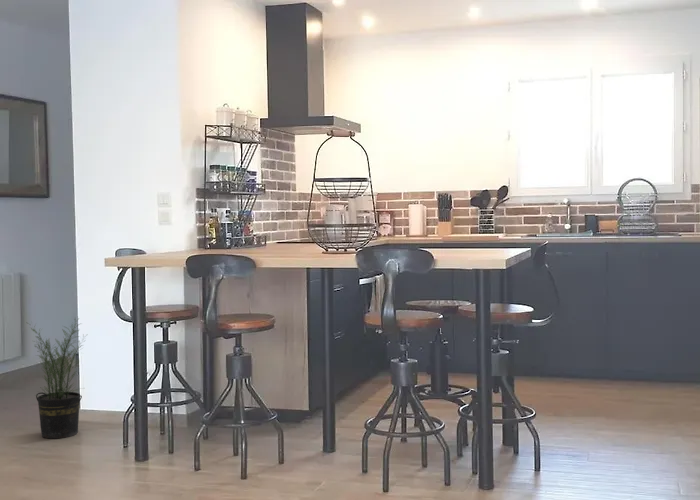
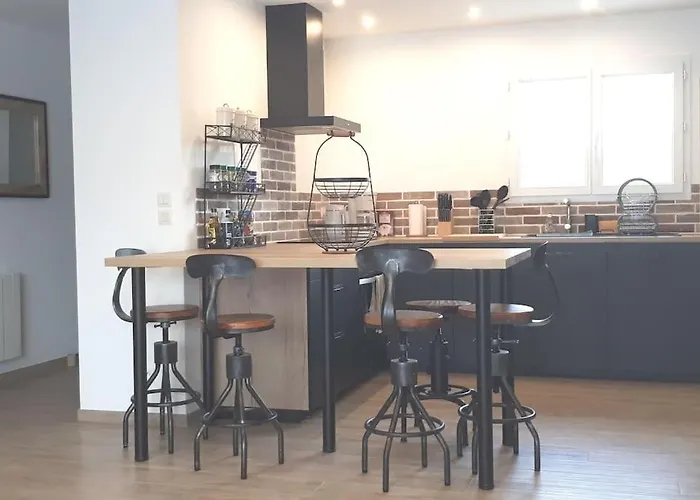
- potted plant (59, 376)
